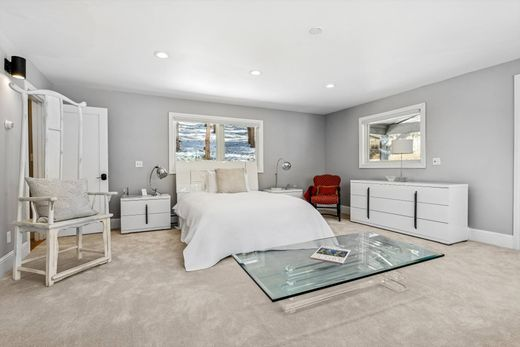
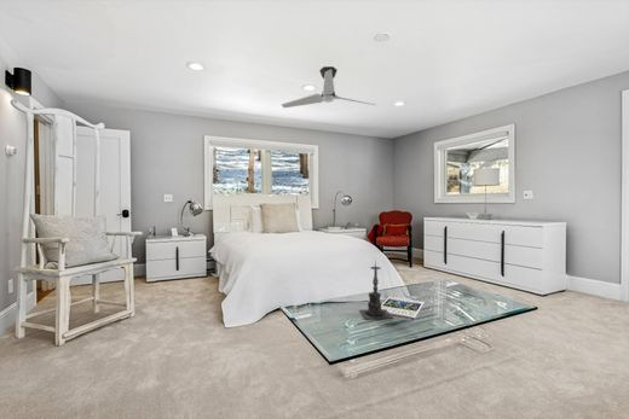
+ candle holder (375, 286)
+ ceiling fan (328, 80)
